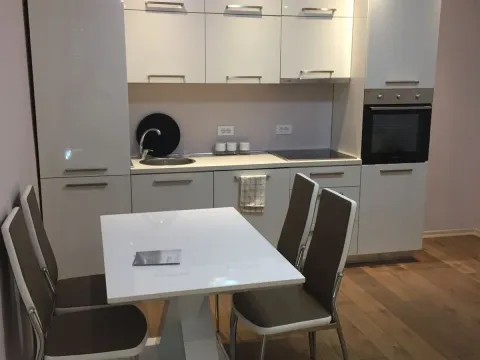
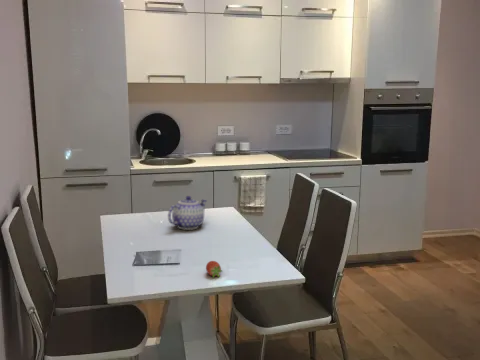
+ teapot (188, 211)
+ fruit (213, 268)
